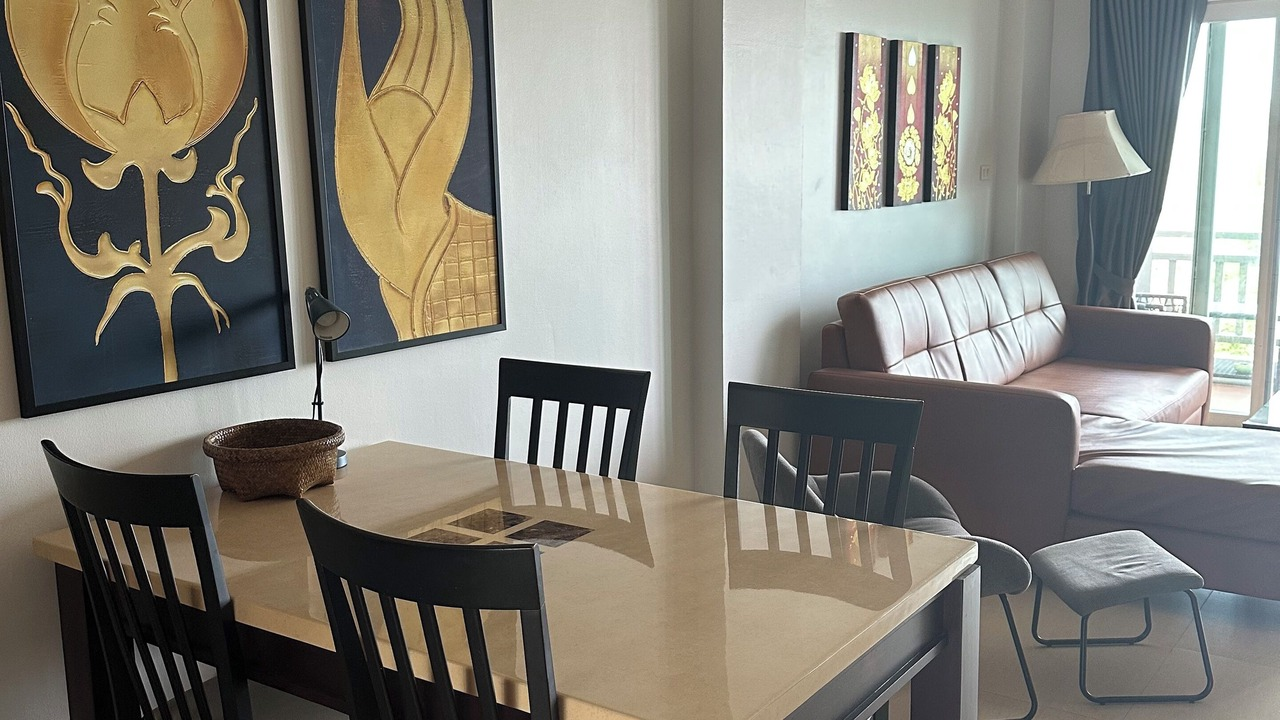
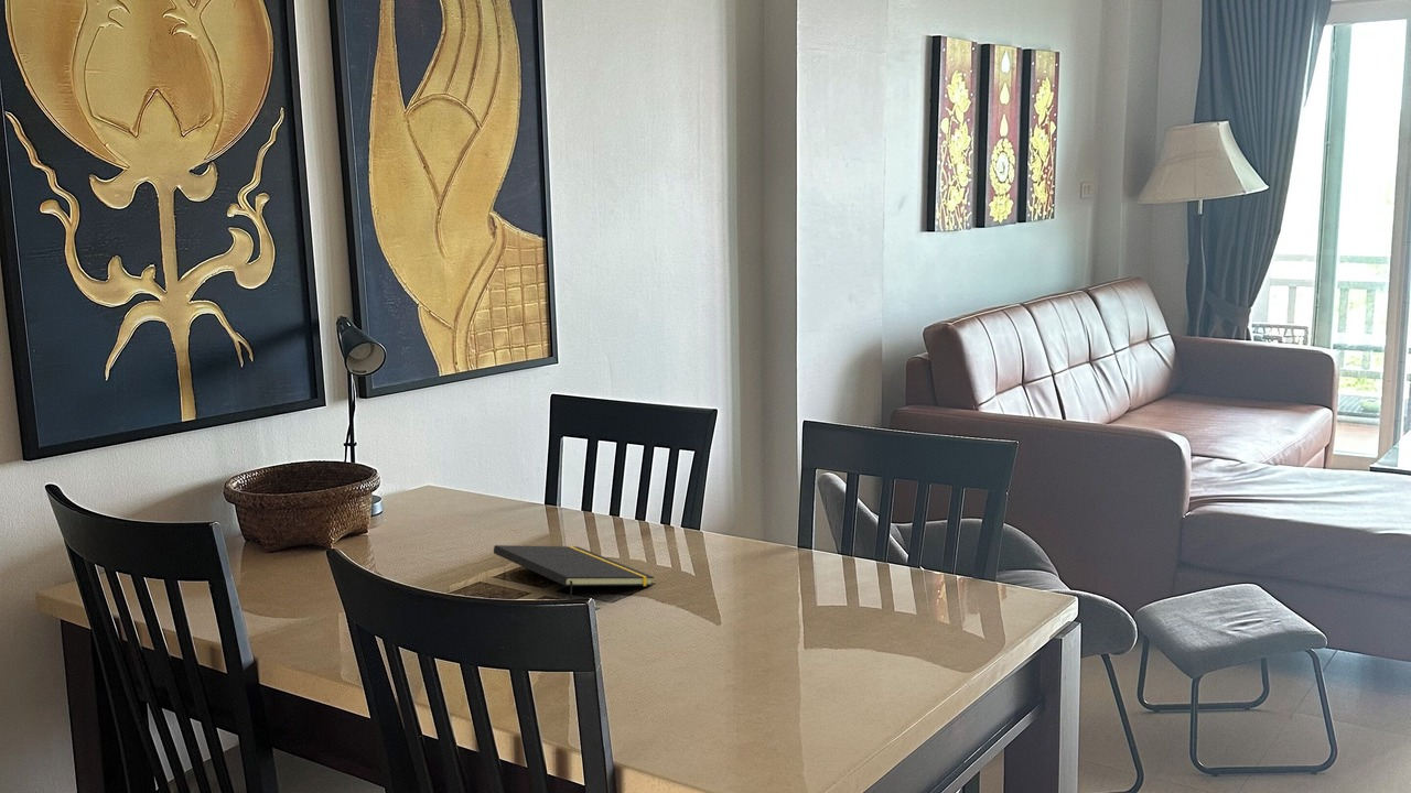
+ notepad (572, 565)
